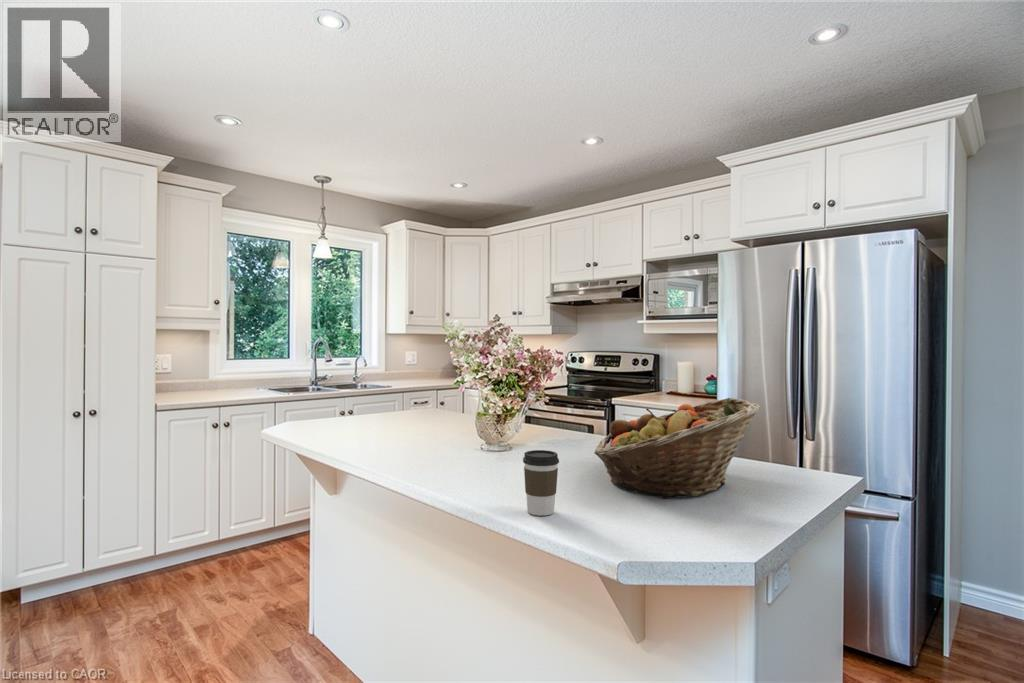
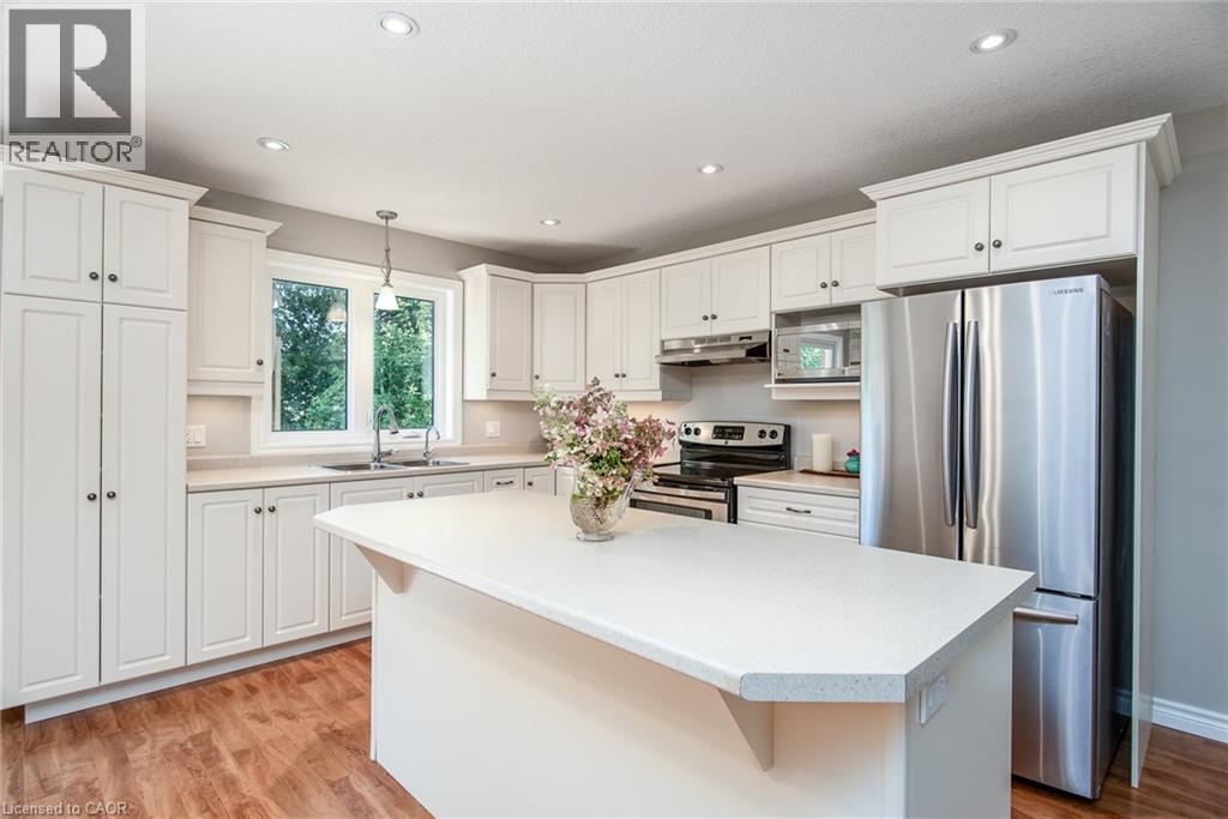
- fruit basket (673, 439)
- coffee cup (540, 482)
